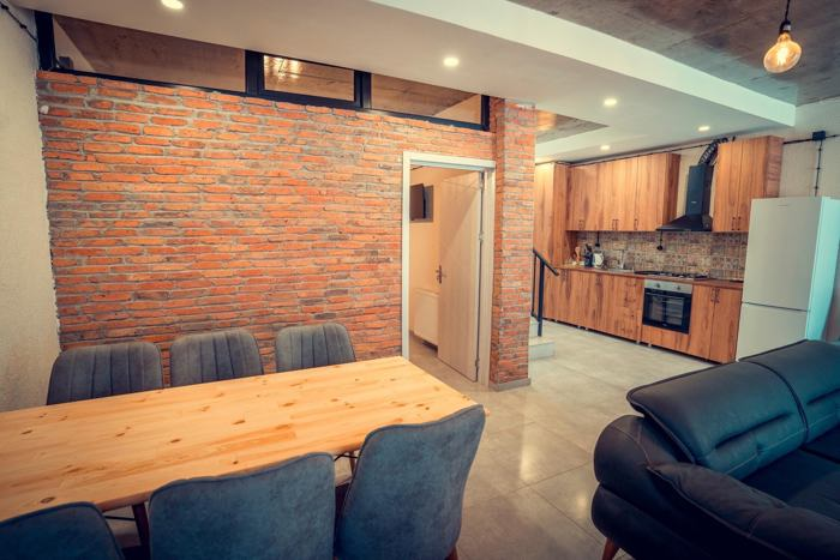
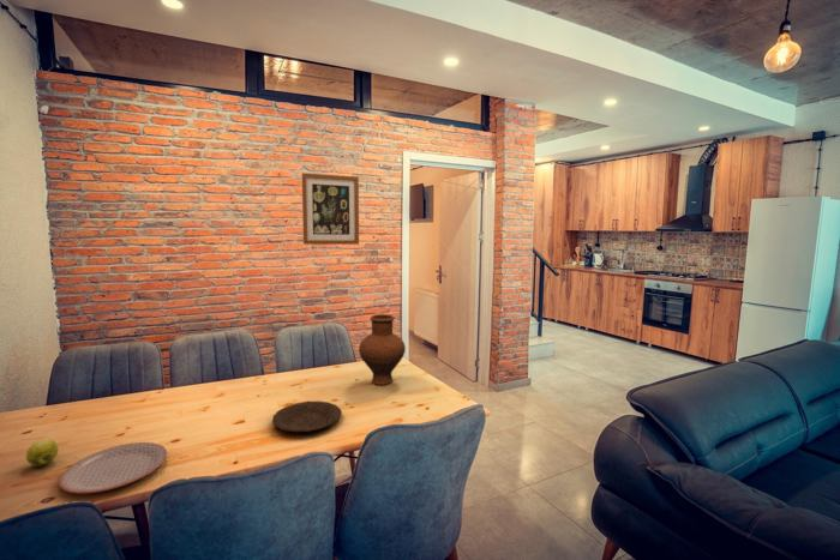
+ plate (116, 468)
+ vase (382, 349)
+ plate (307, 417)
+ wall art (331, 210)
+ apple (42, 452)
